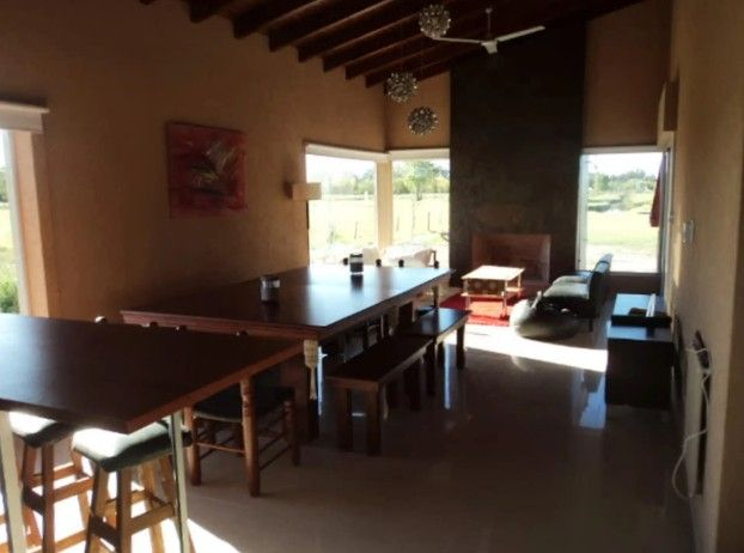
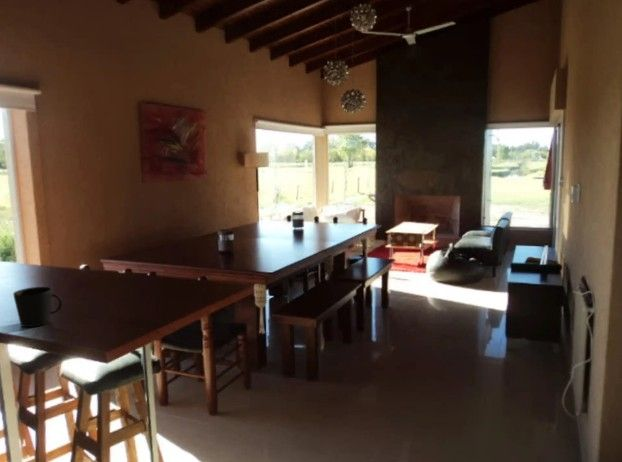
+ cup (39, 306)
